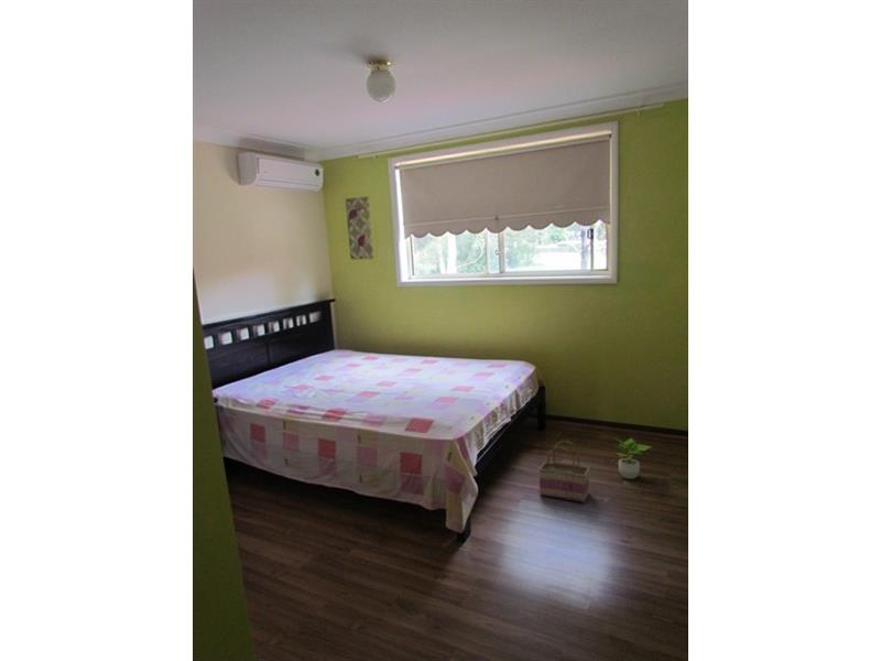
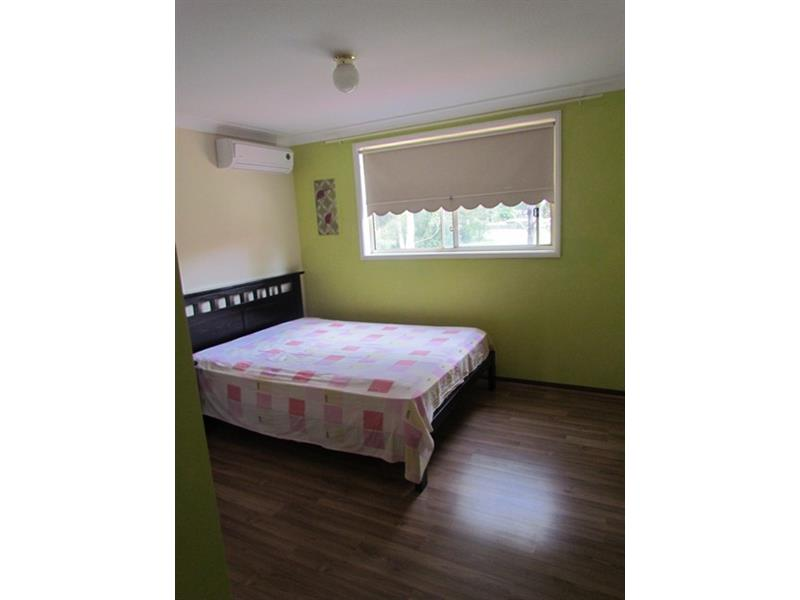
- potted plant (631, 456)
- basket (564, 468)
